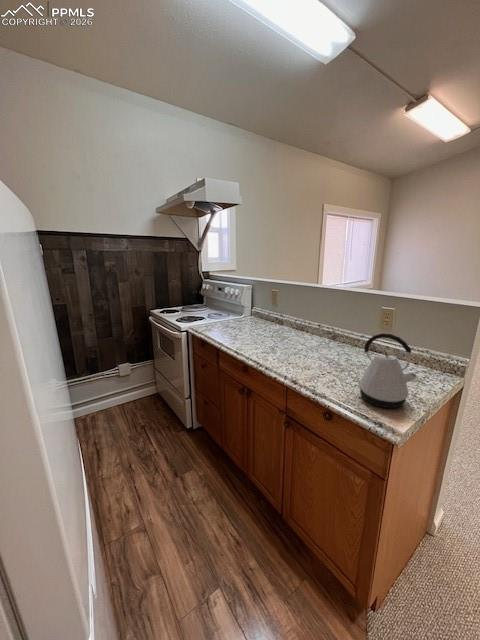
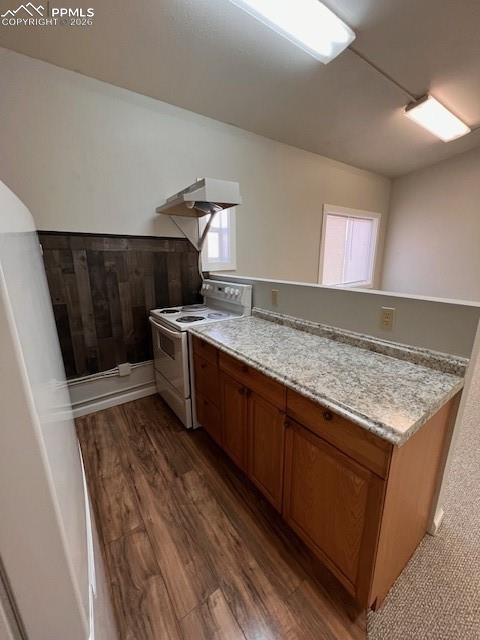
- kettle (387, 368)
